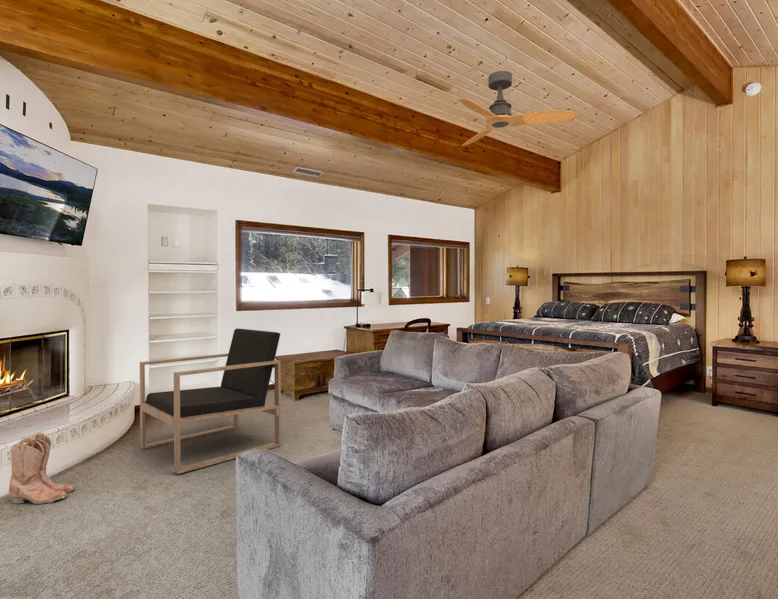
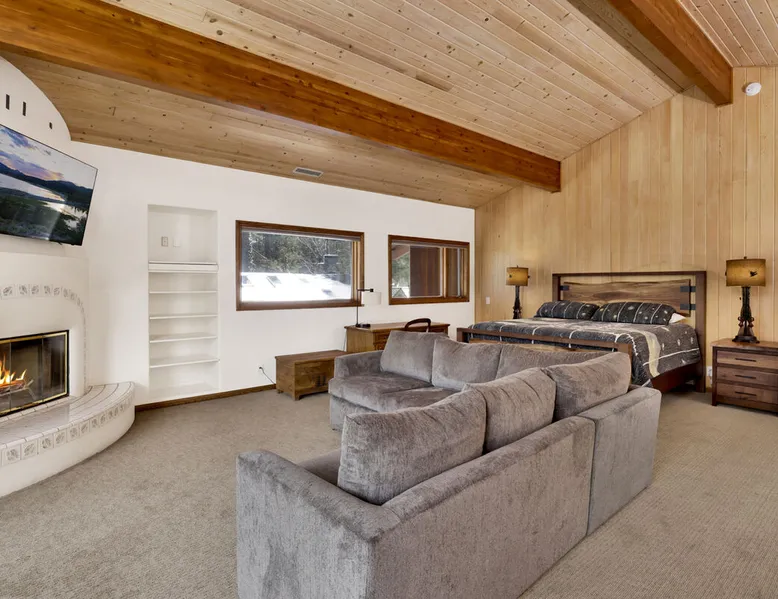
- boots (43, 465)
- armchair (213, 389)
- ceiling fan (509, 103)
